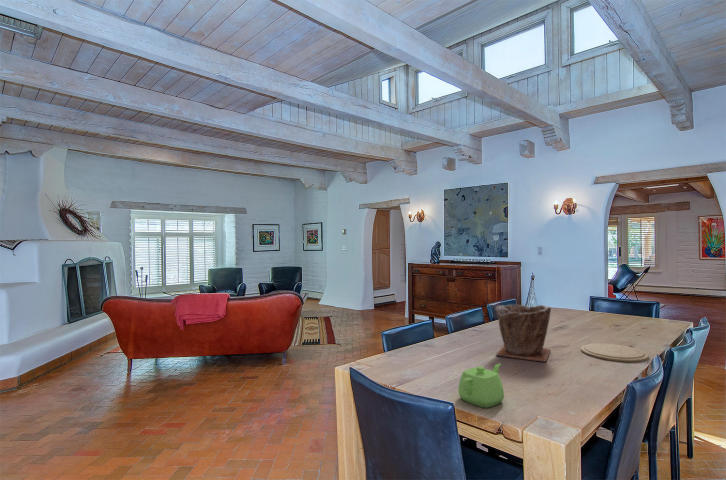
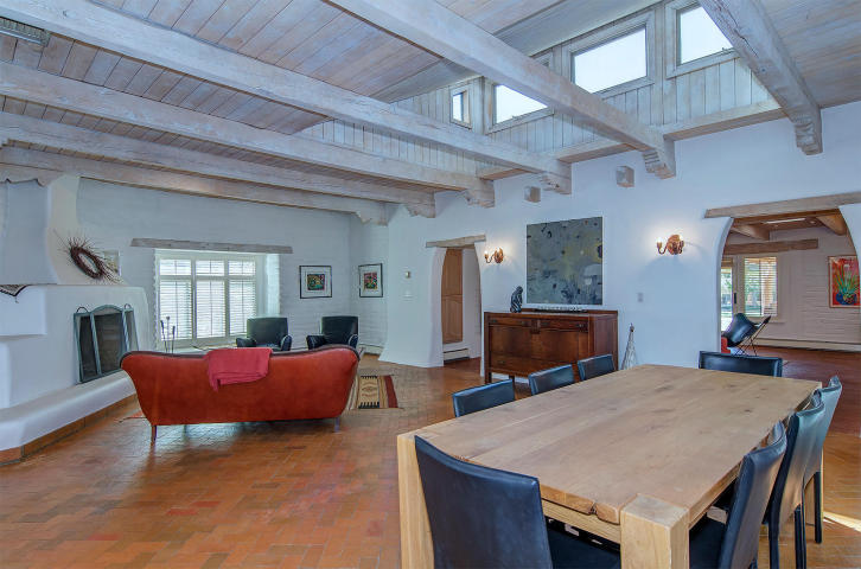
- plant pot (523, 329)
- plate (613, 351)
- teapot (482, 382)
